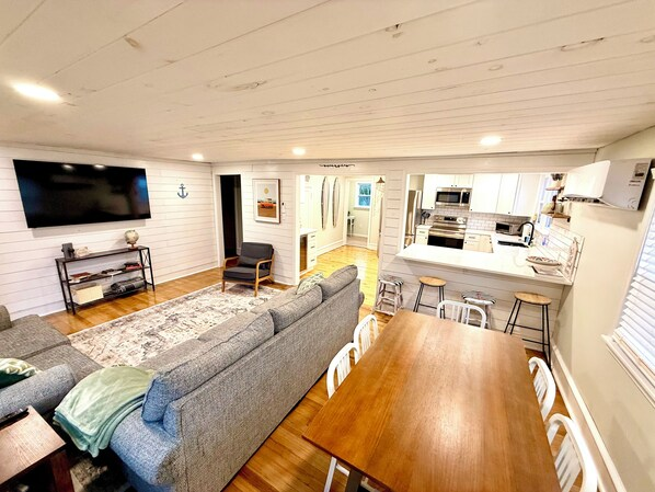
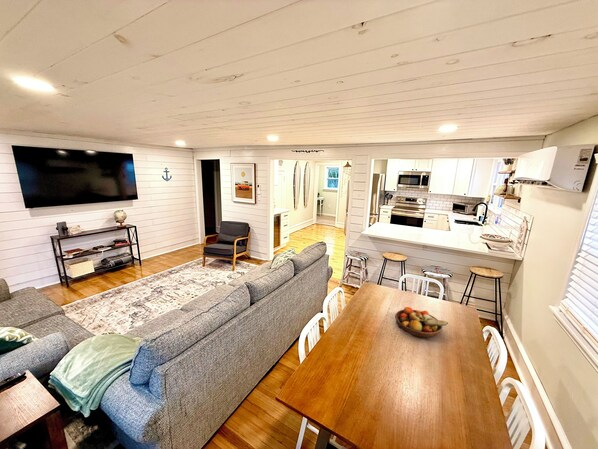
+ fruit bowl (418, 318)
